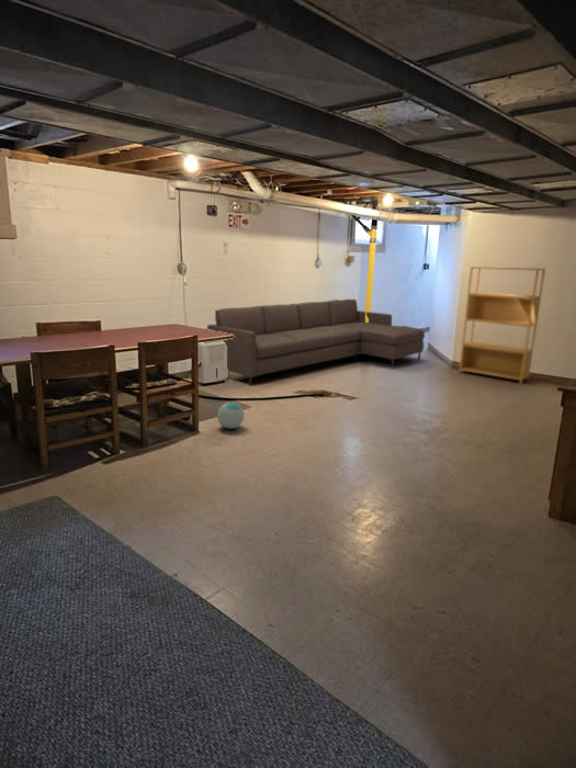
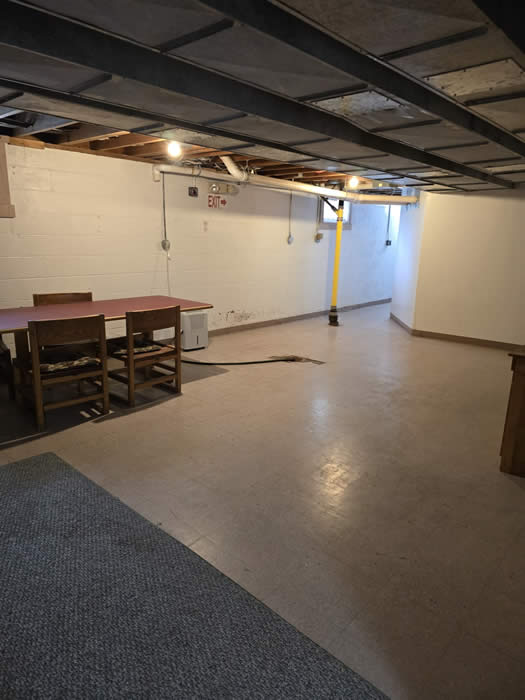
- ball (230, 415)
- sofa (326, 337)
- bookshelf (499, 323)
